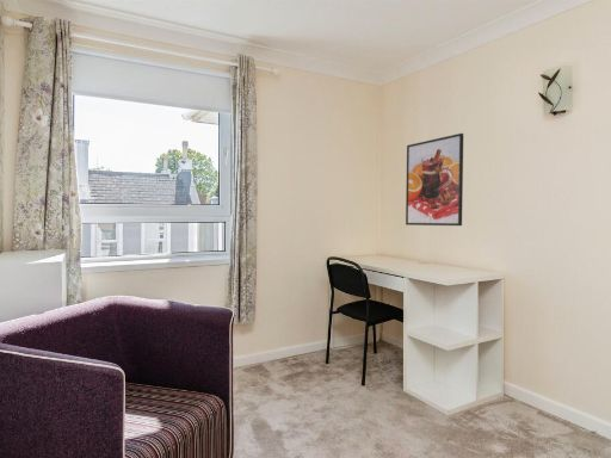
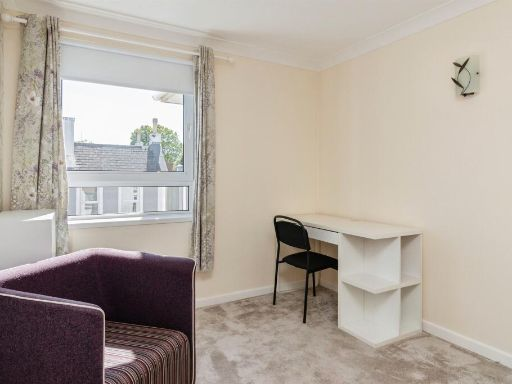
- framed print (432, 182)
